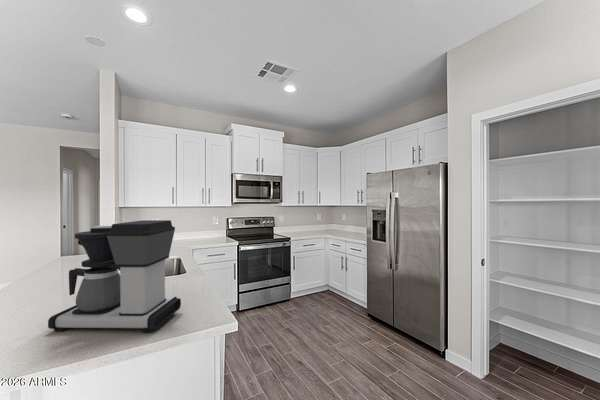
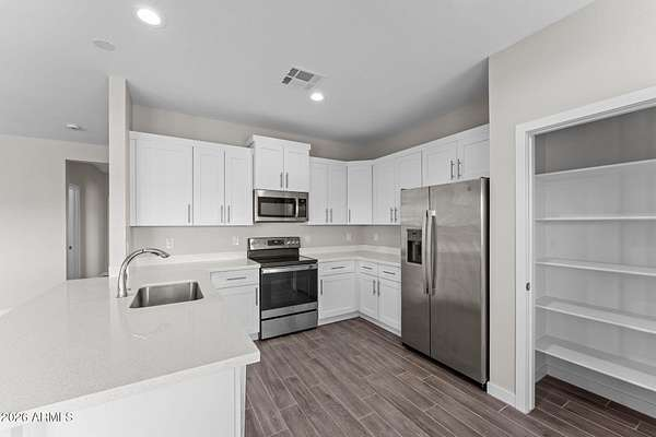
- coffee maker (120, 271)
